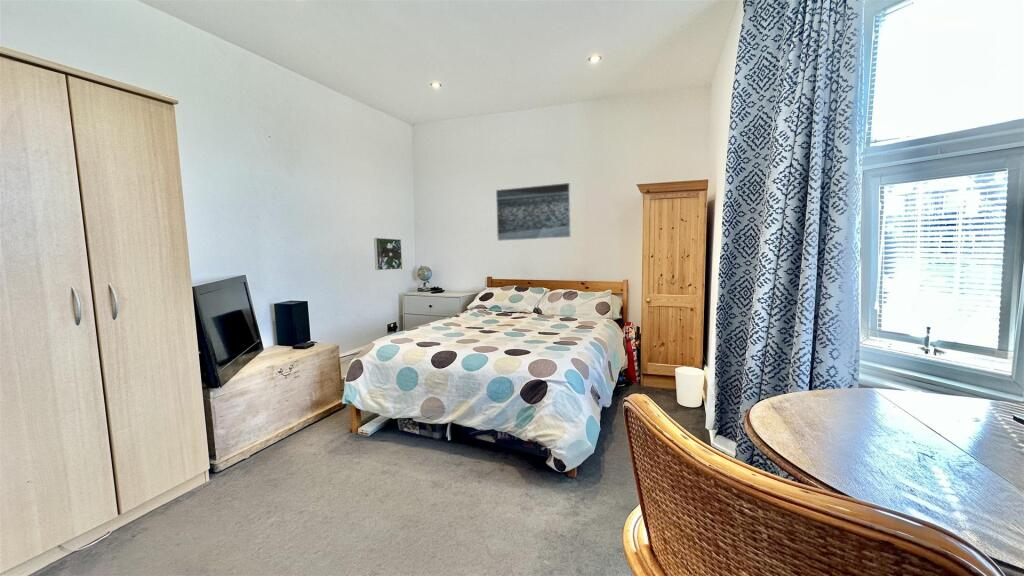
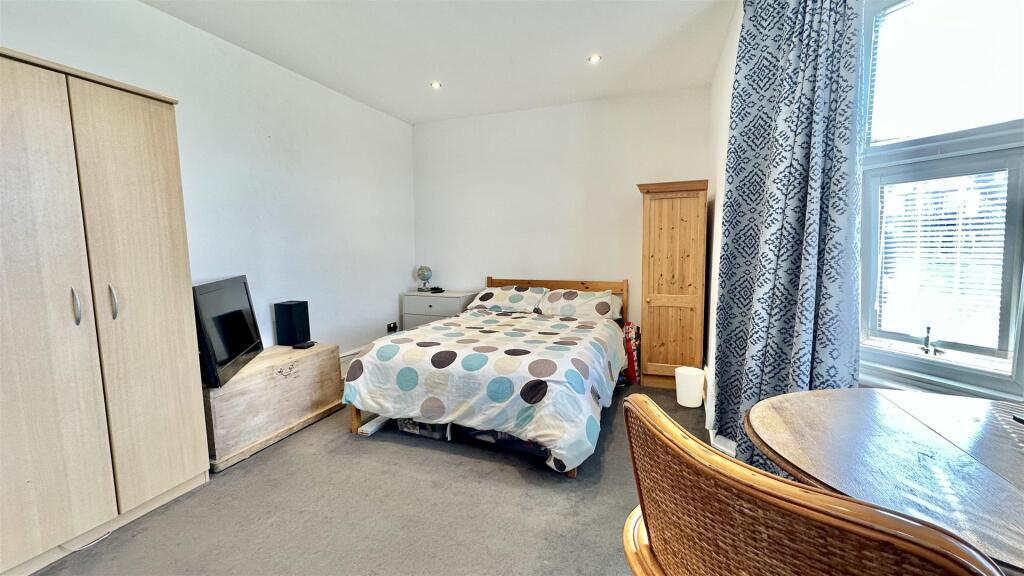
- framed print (388, 254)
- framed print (532, 213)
